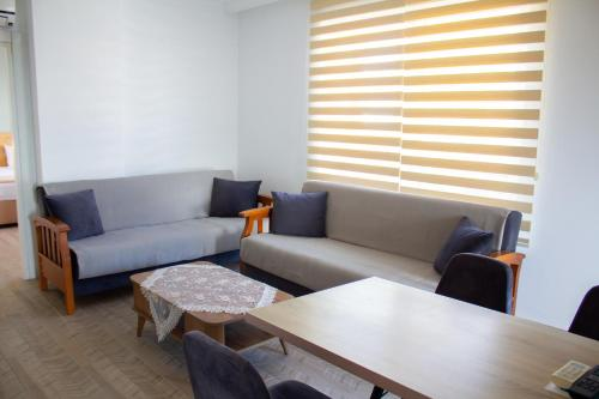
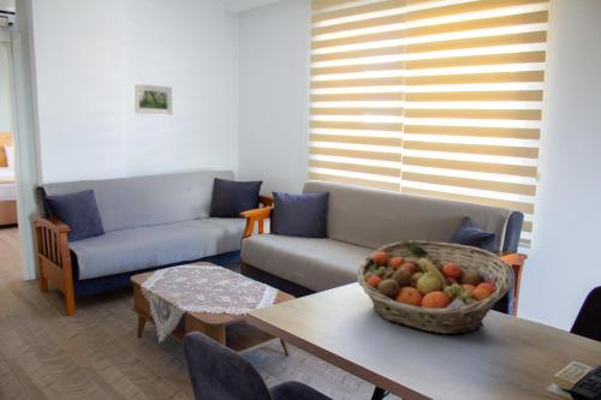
+ fruit basket (429, 282)
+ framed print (153, 100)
